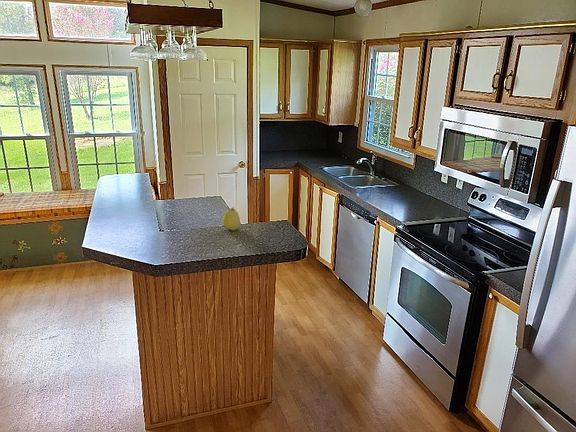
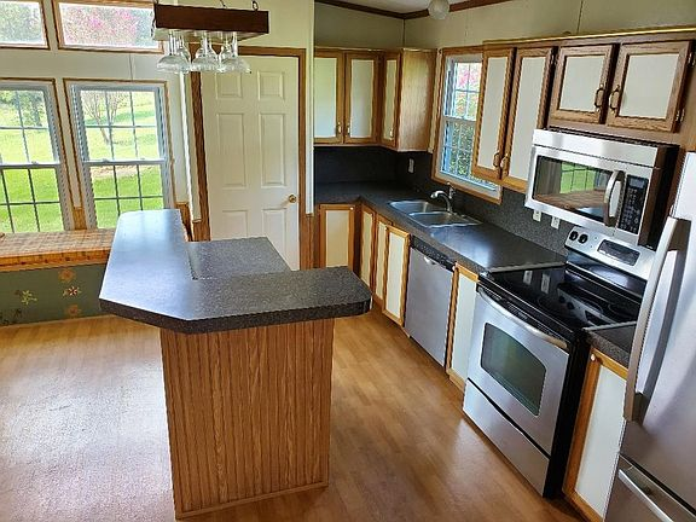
- fruit (231, 218)
